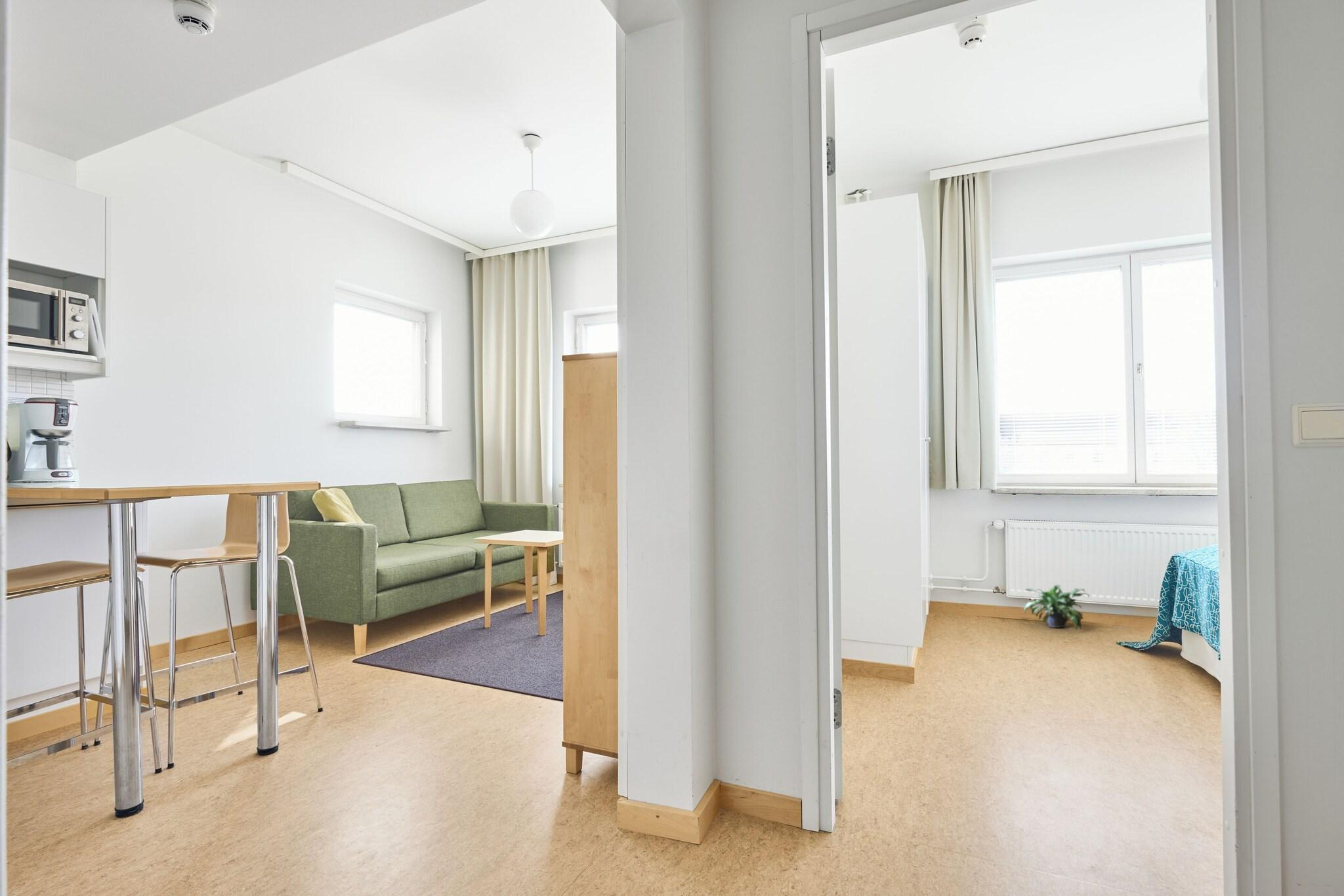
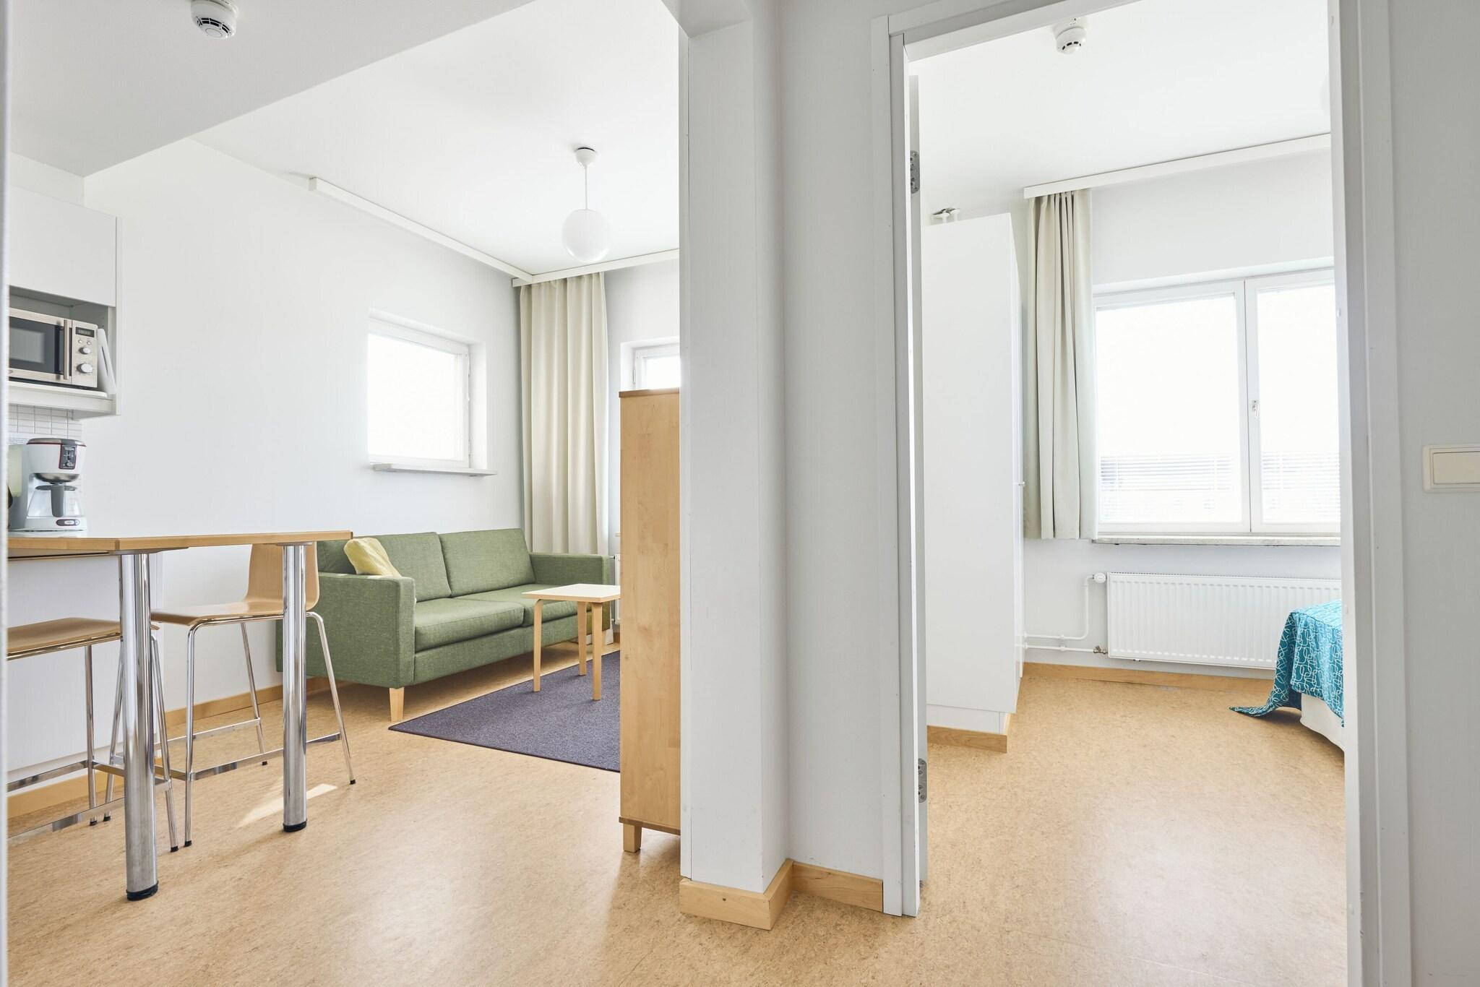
- potted plant (1055, 604)
